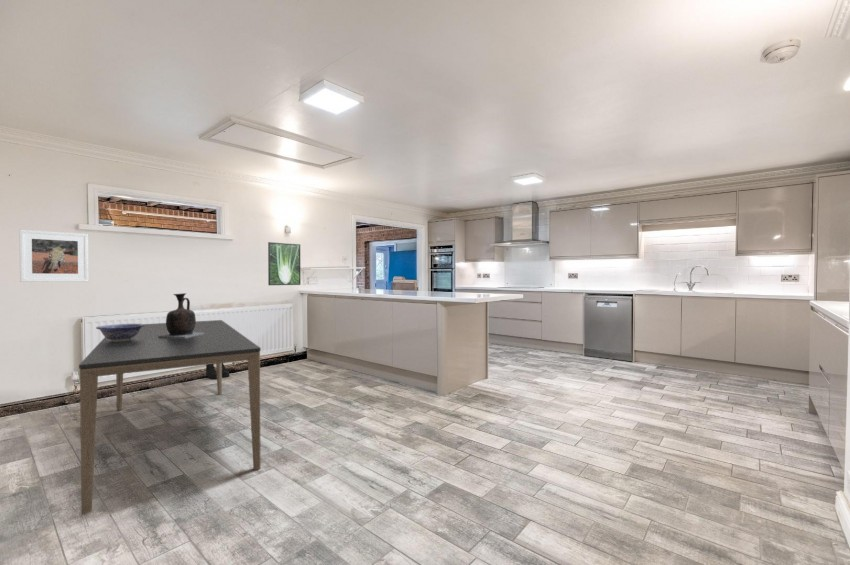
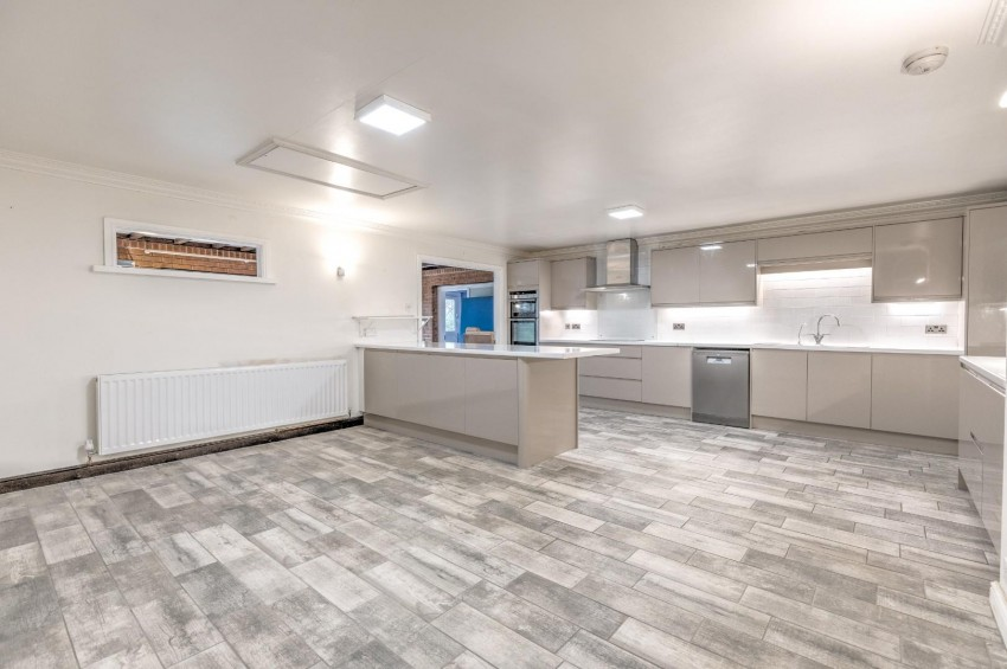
- boots (216, 369)
- decorative bowl (120, 332)
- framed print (284, 264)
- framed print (55, 256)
- vase (181, 314)
- dining table (170, 368)
